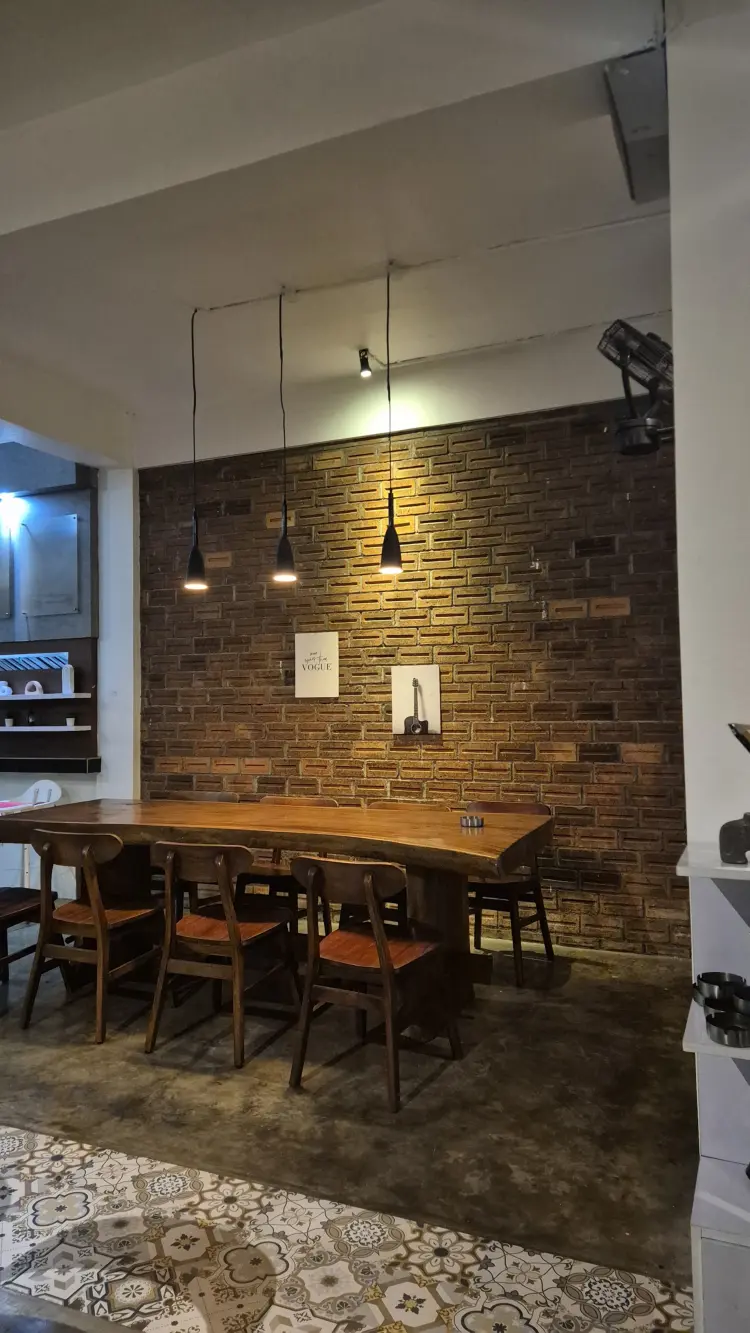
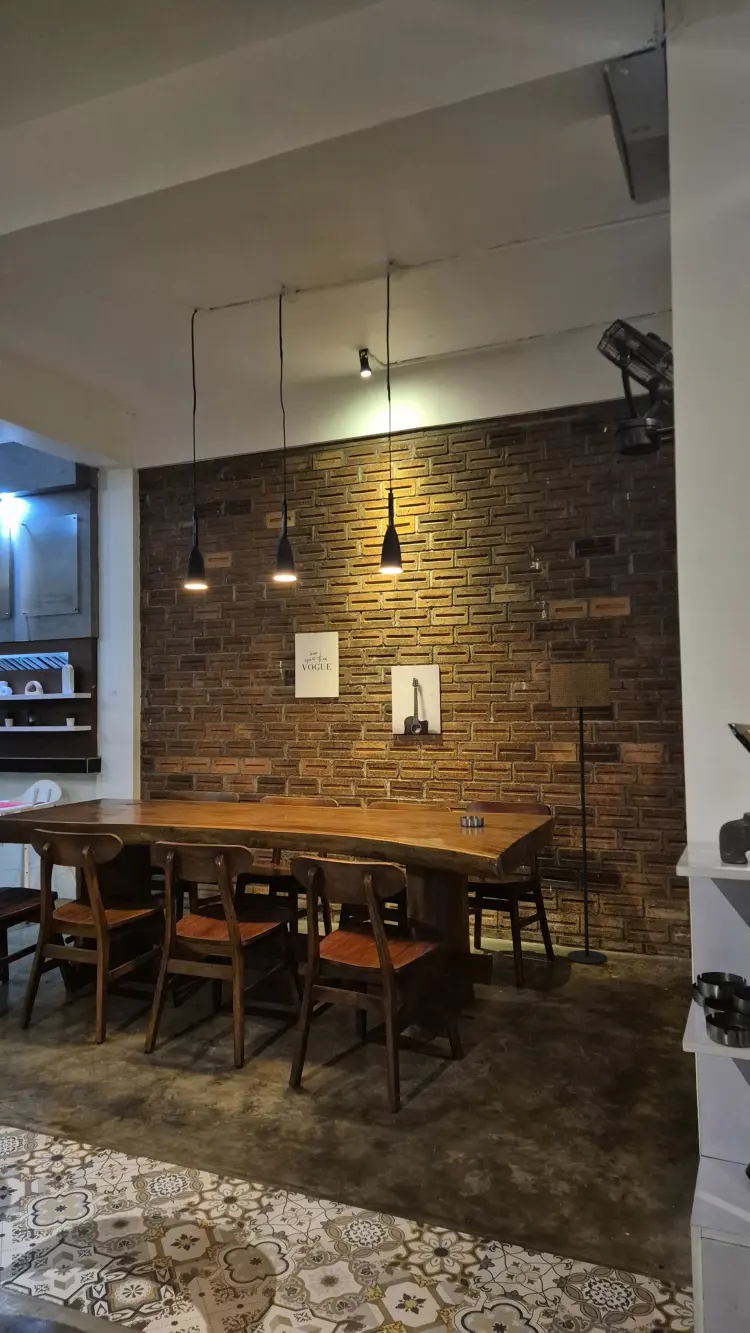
+ floor lamp (583, 809)
